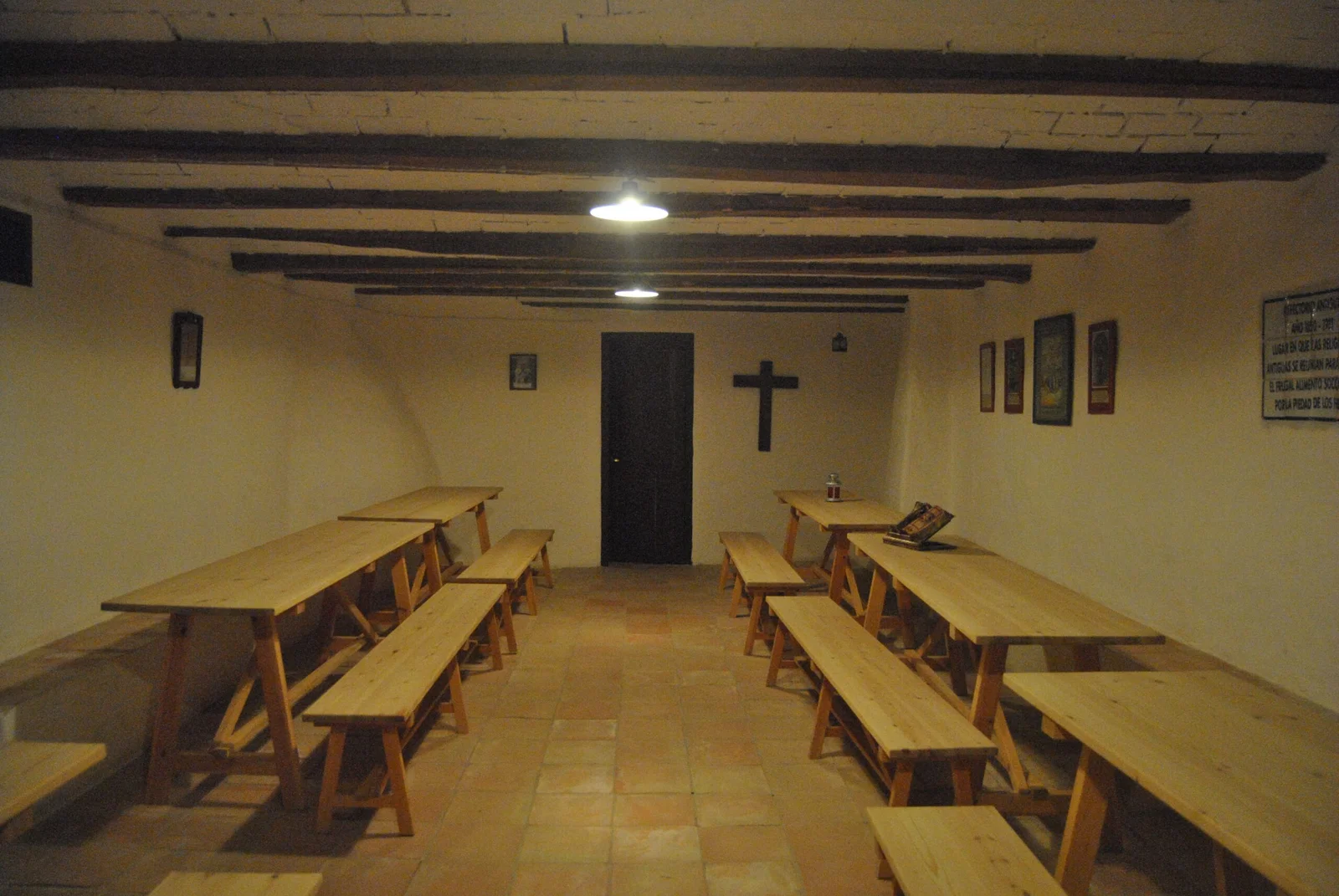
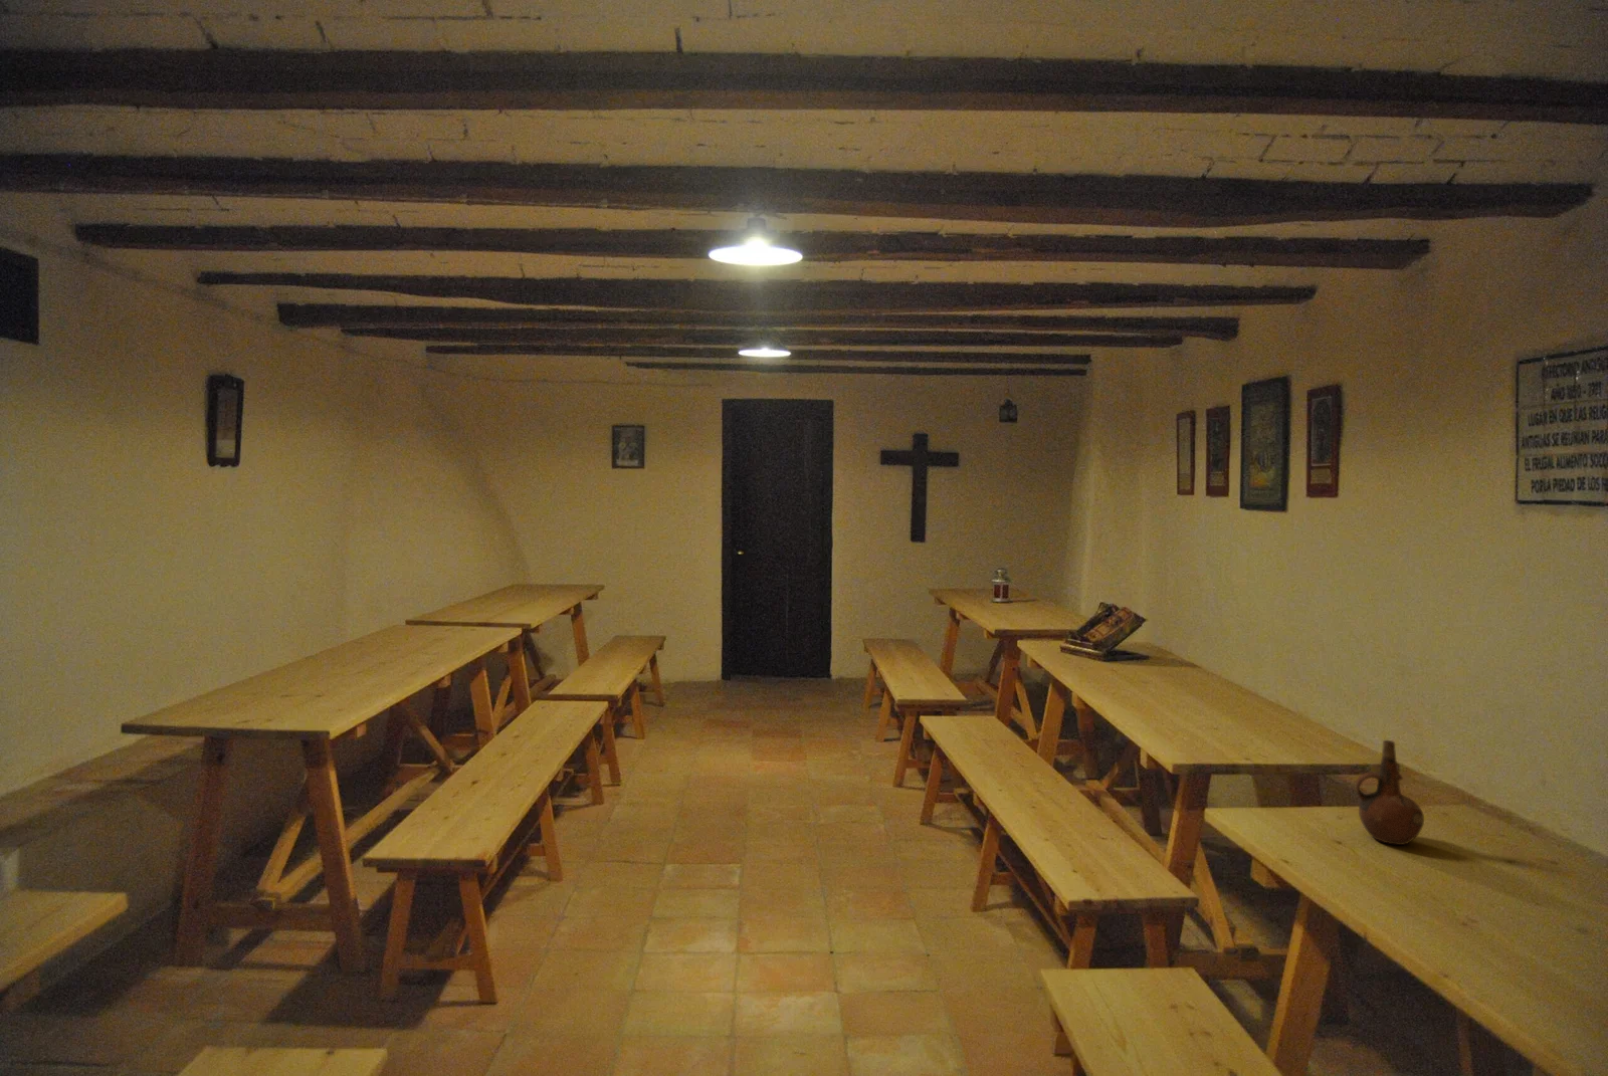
+ ceramic pitcher (1389, 790)
